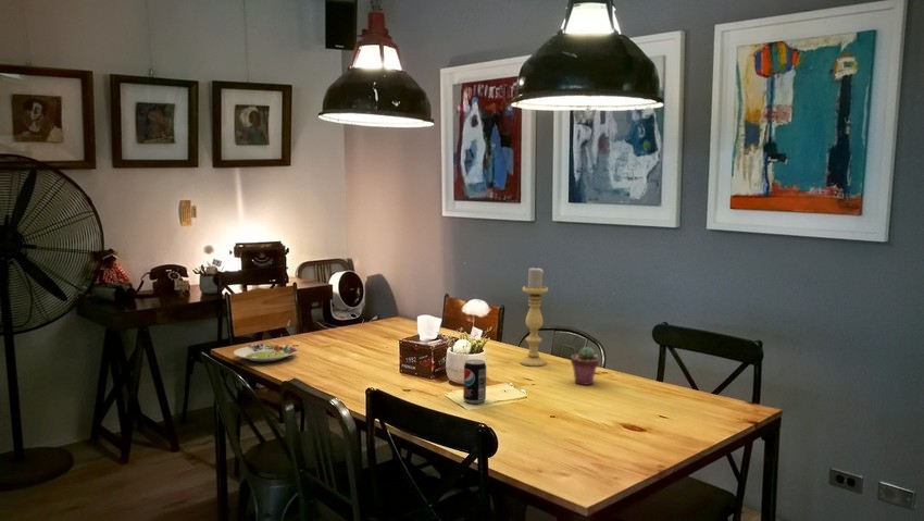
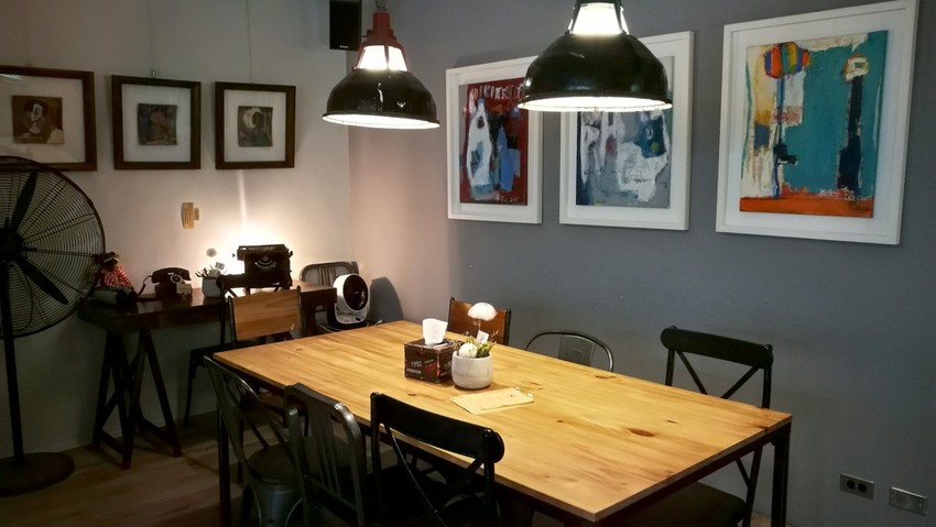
- potted succulent (585, 364)
- salad plate (265, 352)
- candle holder (534, 314)
- beverage can (474, 381)
